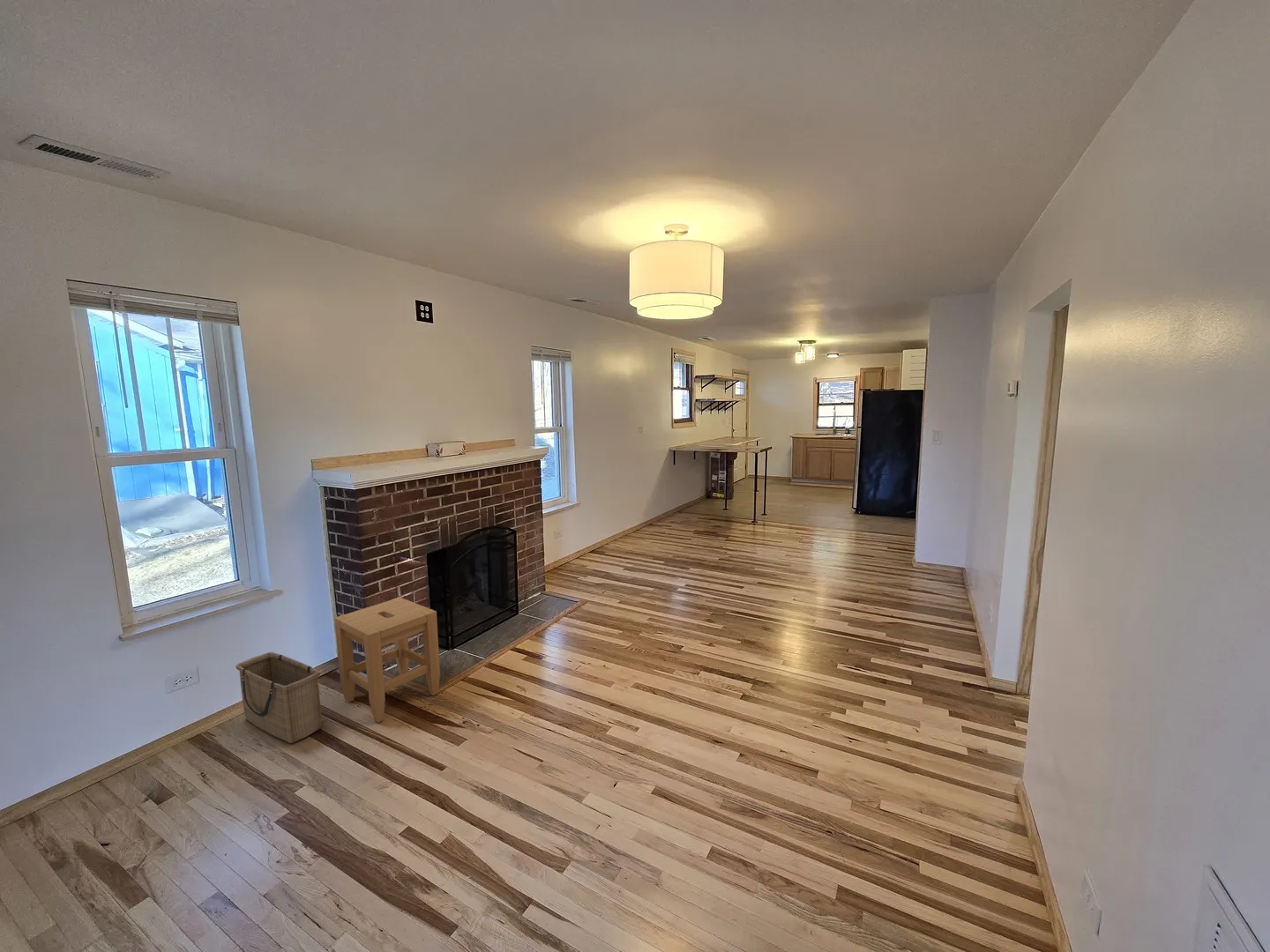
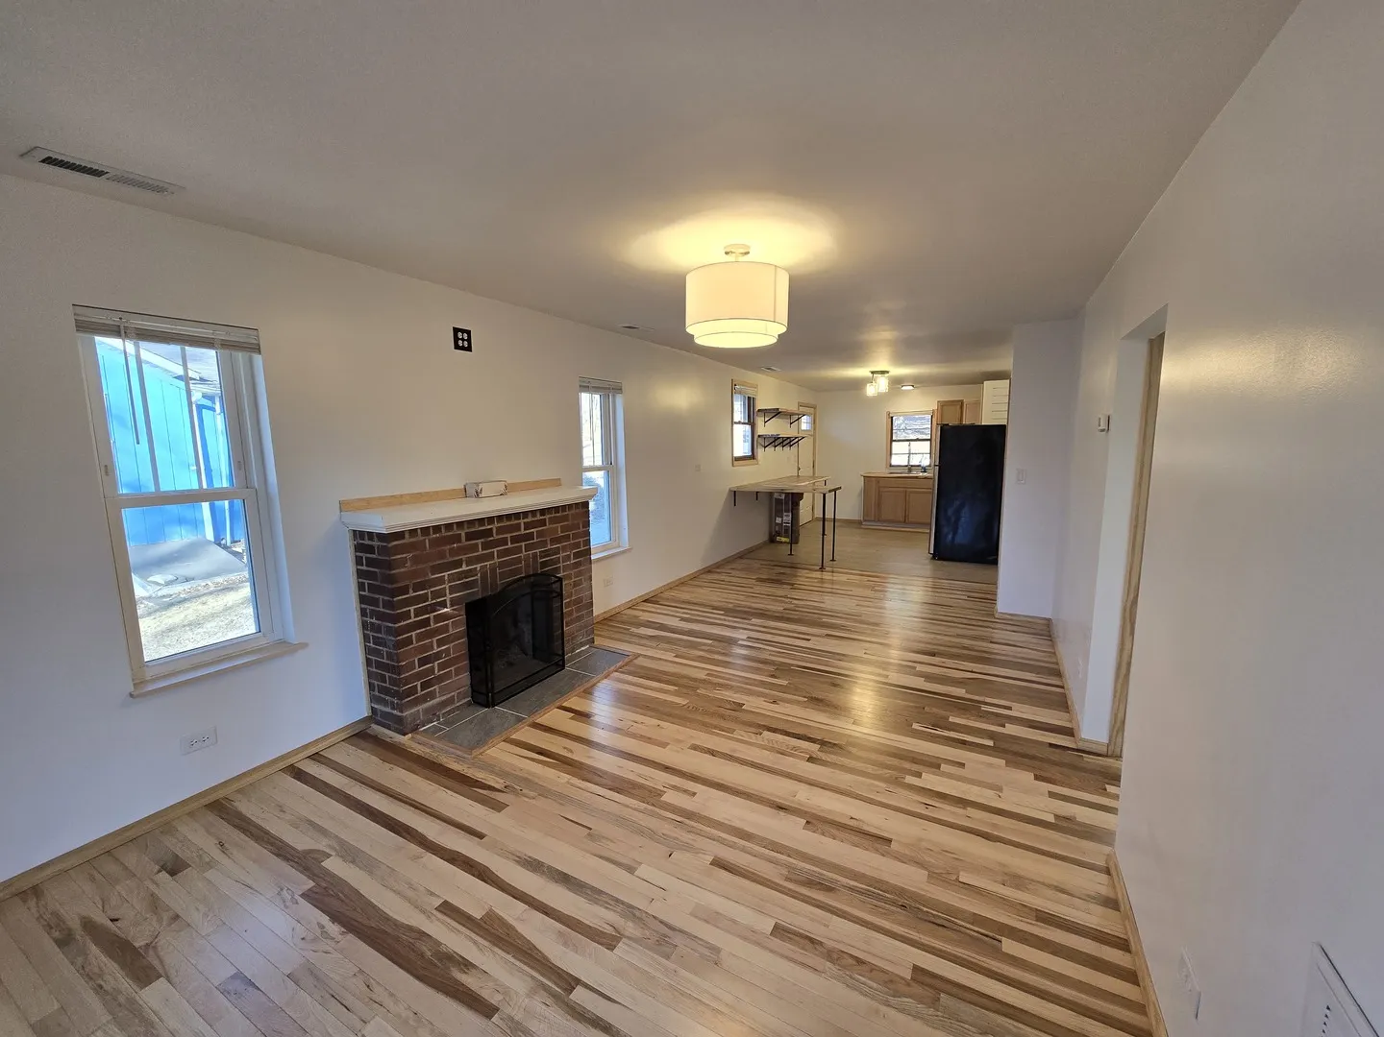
- stool (389, 656)
- basket (280, 695)
